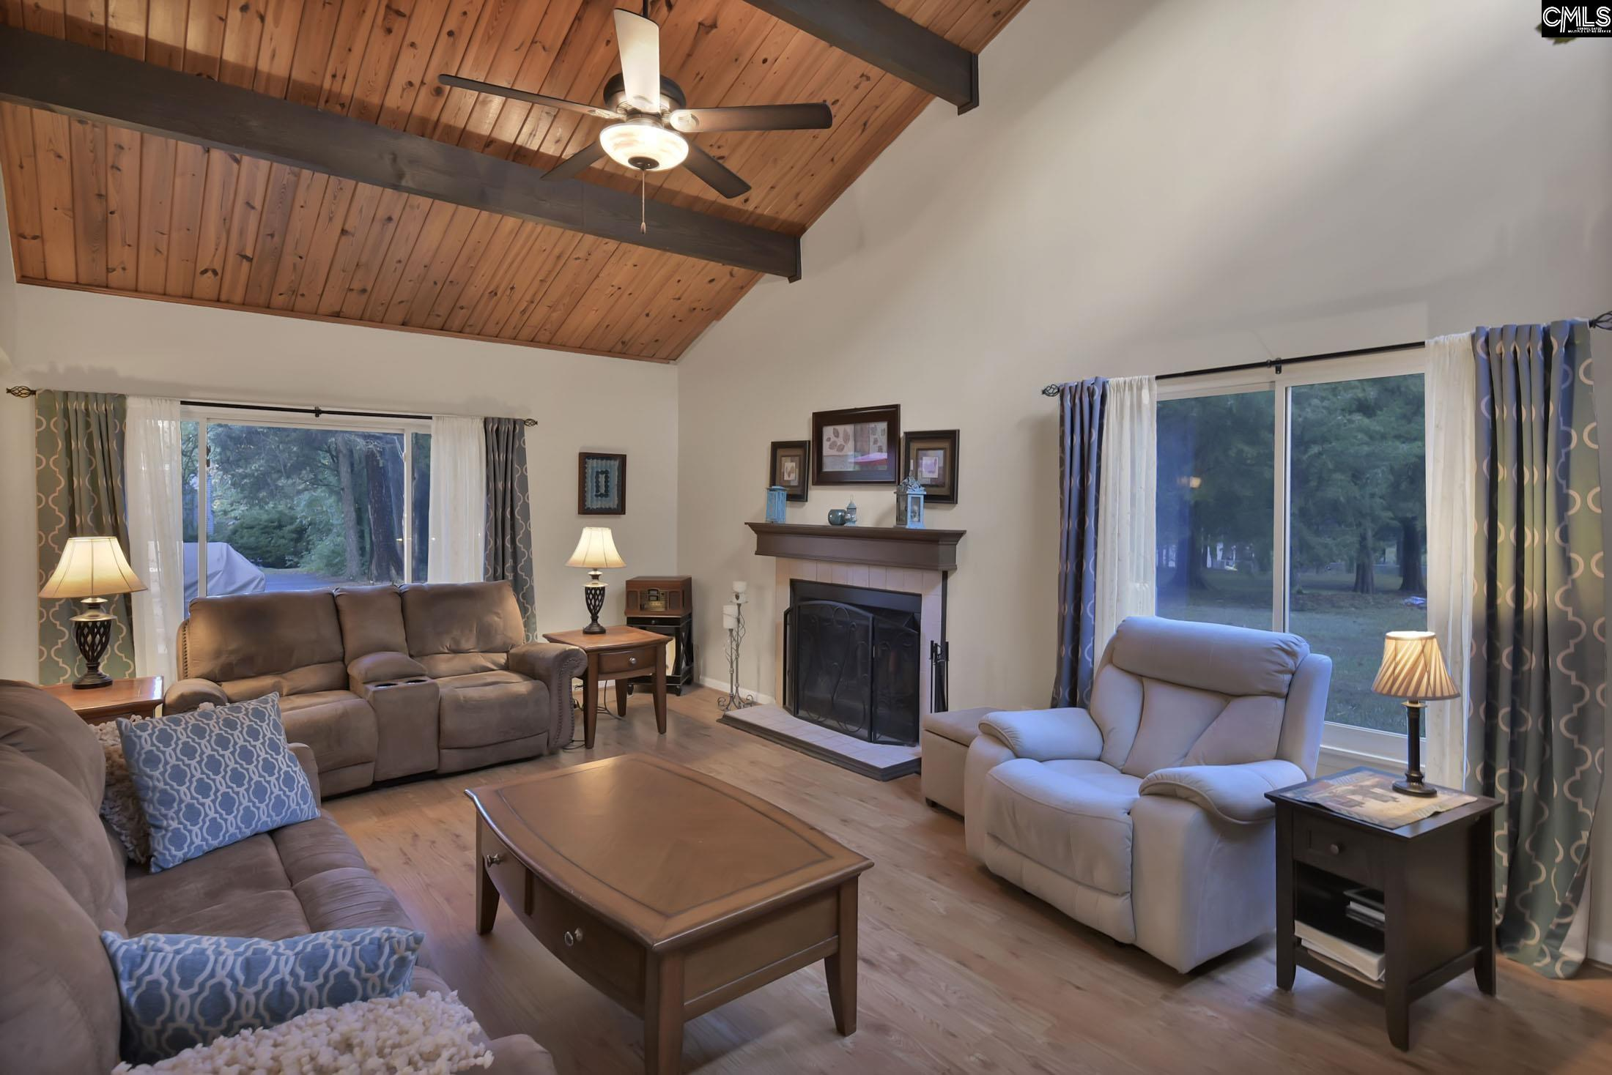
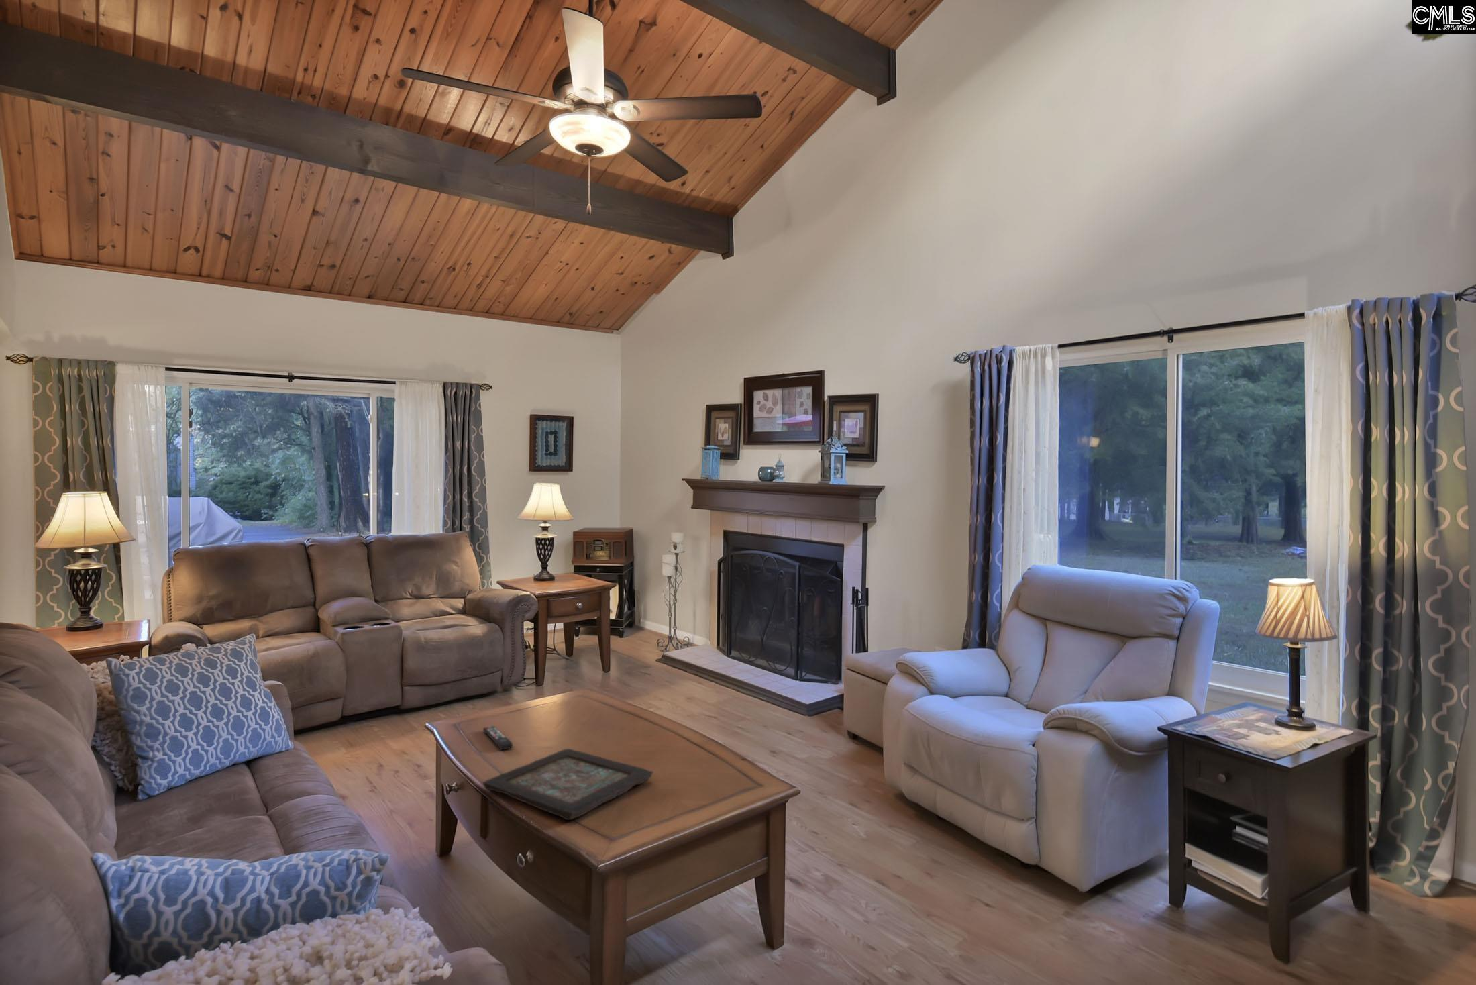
+ remote control (497, 737)
+ decorative tray (569, 781)
